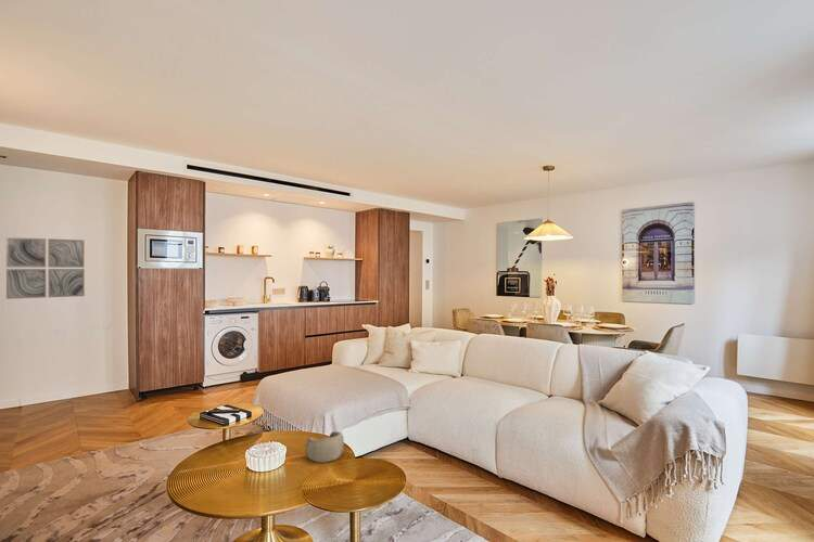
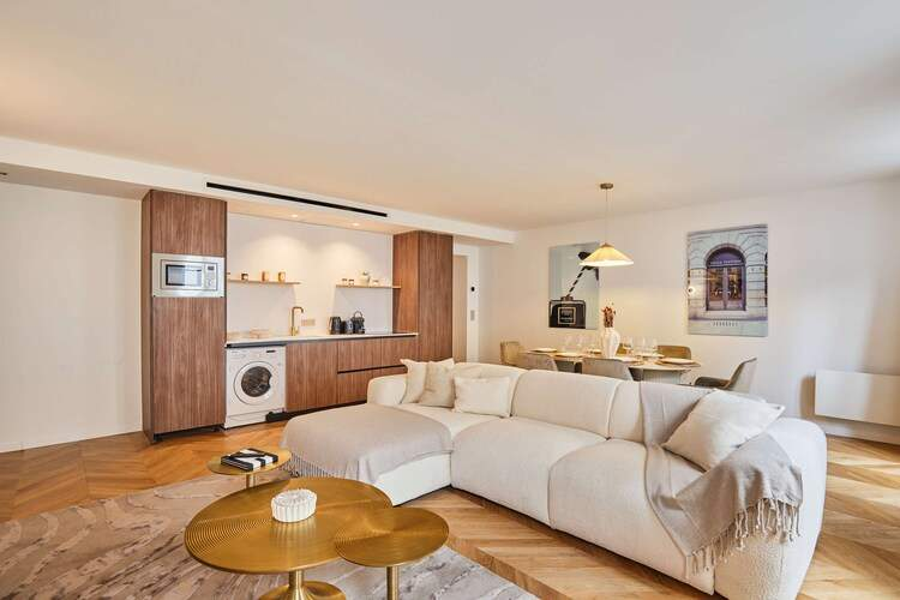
- decorative bowl (326, 444)
- wall art (48, 267)
